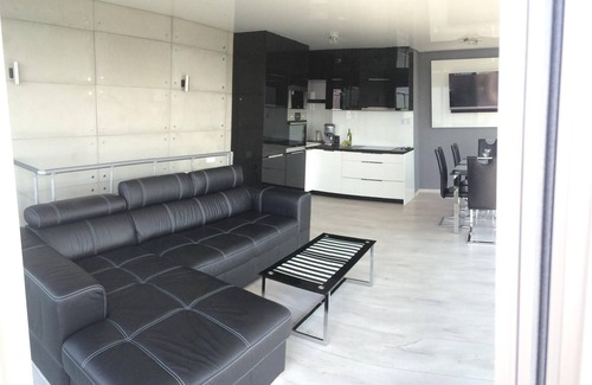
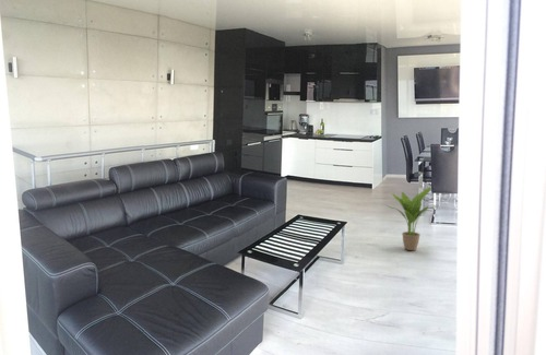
+ potted plant (408, 217)
